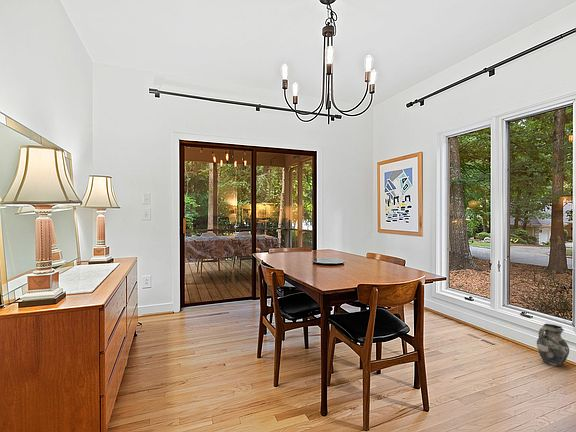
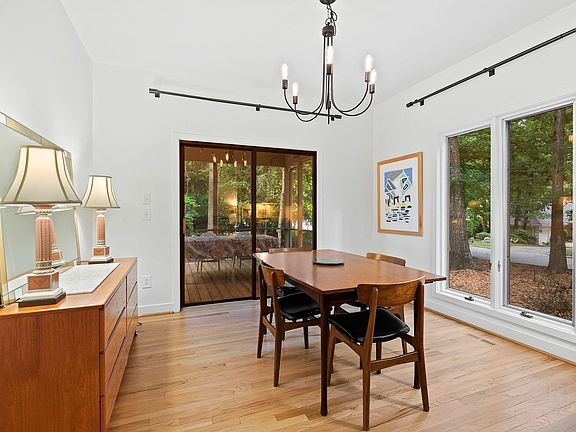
- ceramic jug (552, 344)
